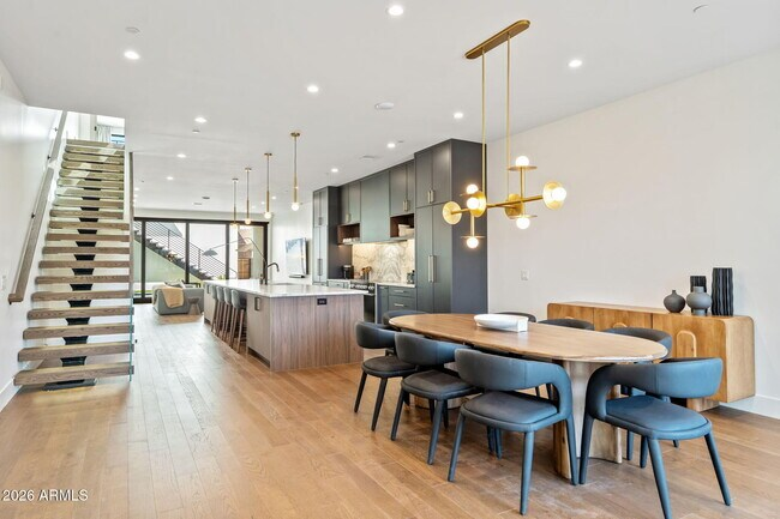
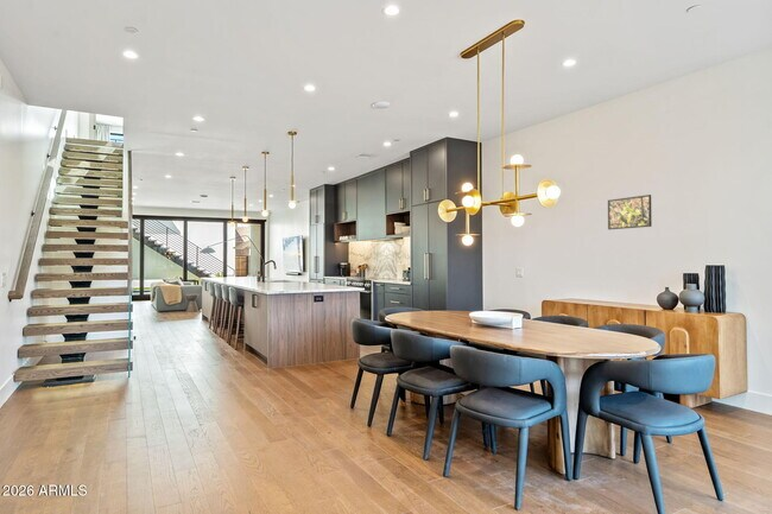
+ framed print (628, 212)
